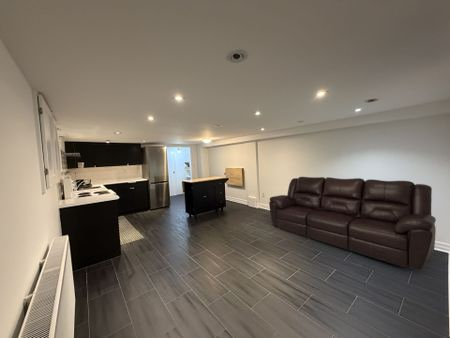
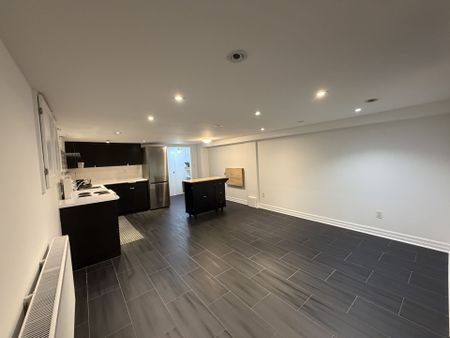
- sofa (336, 208)
